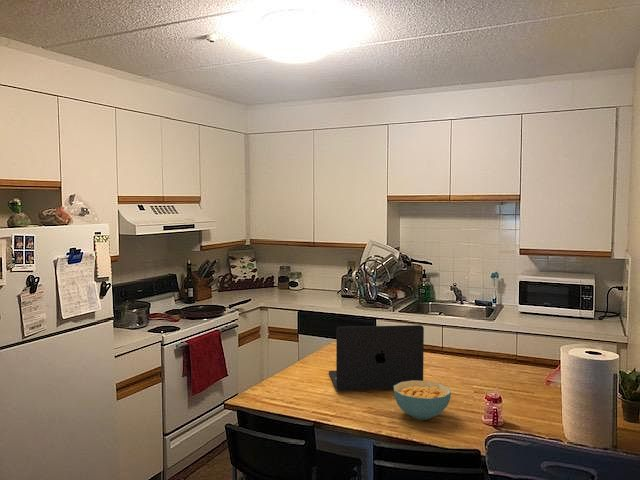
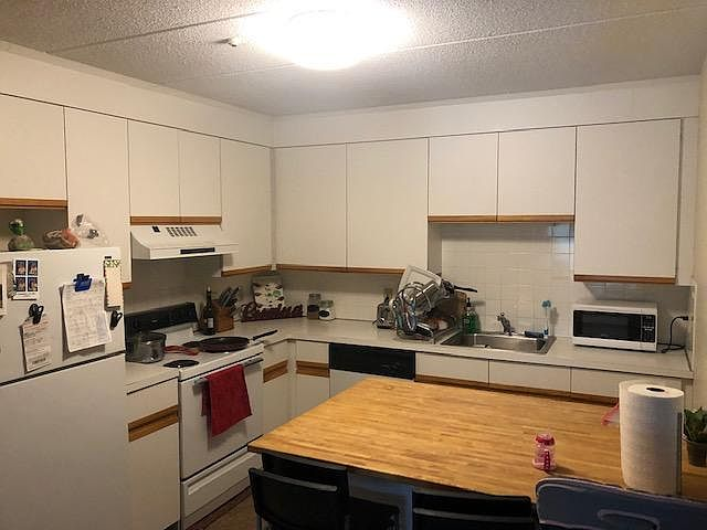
- cereal bowl (421, 402)
- laptop (373, 350)
